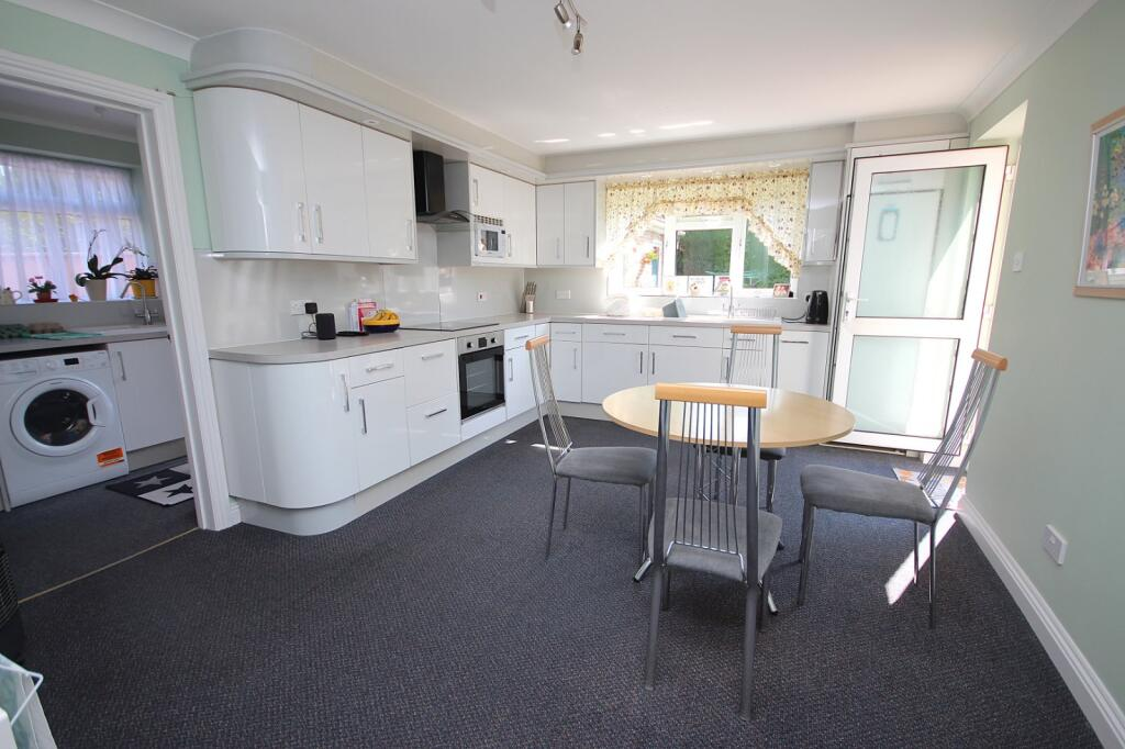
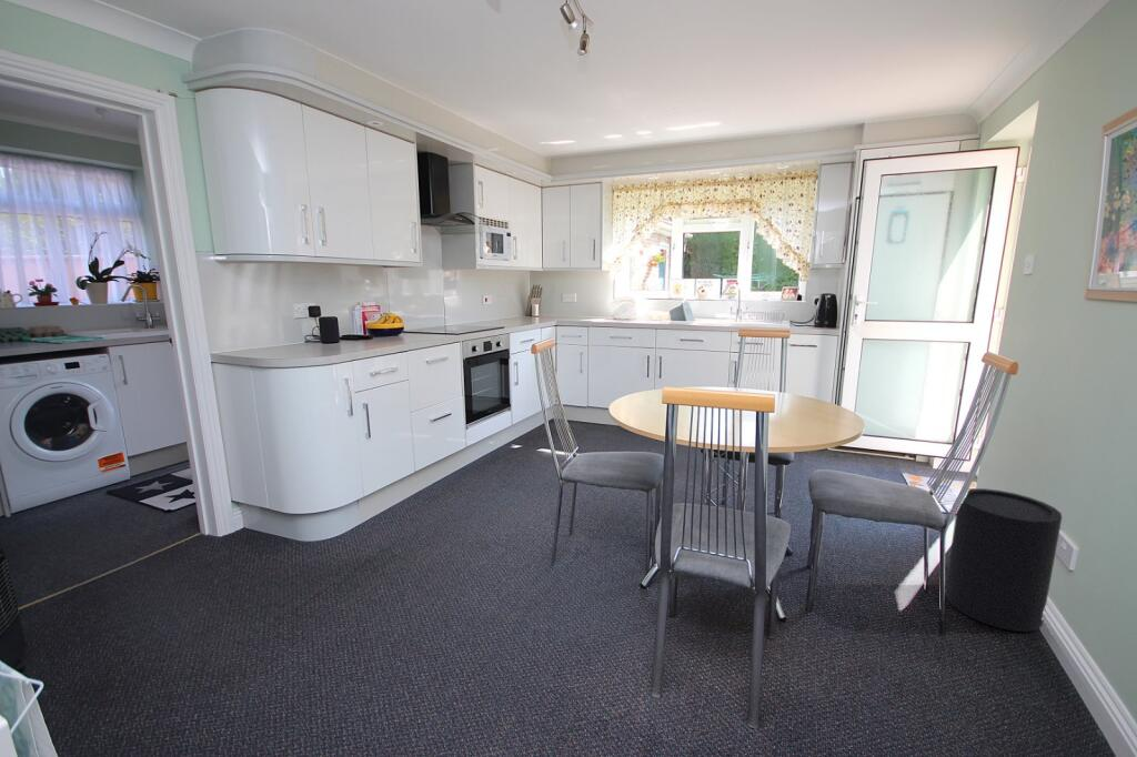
+ waste bin (998, 556)
